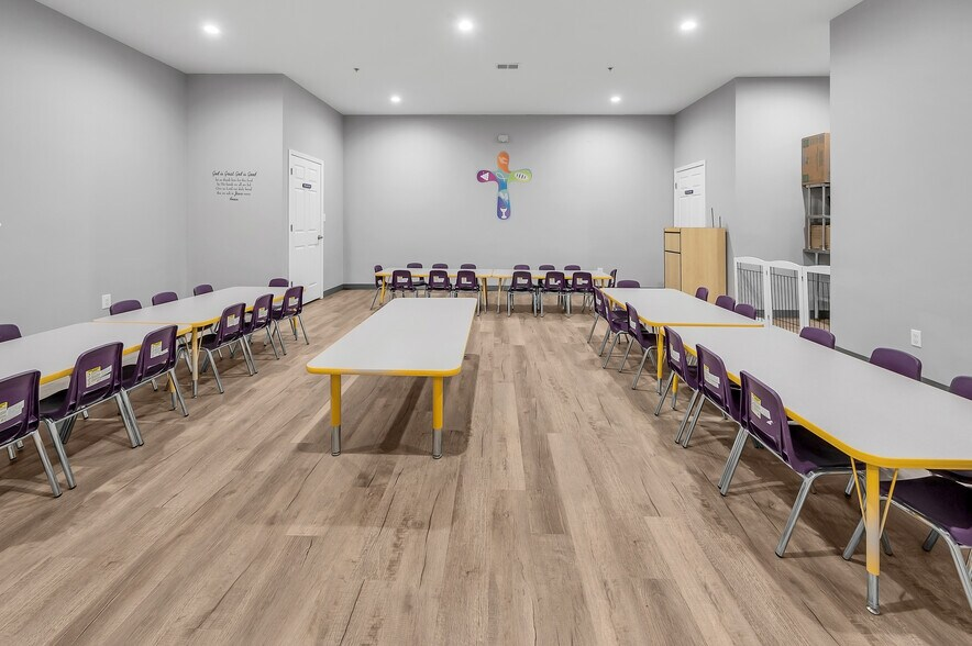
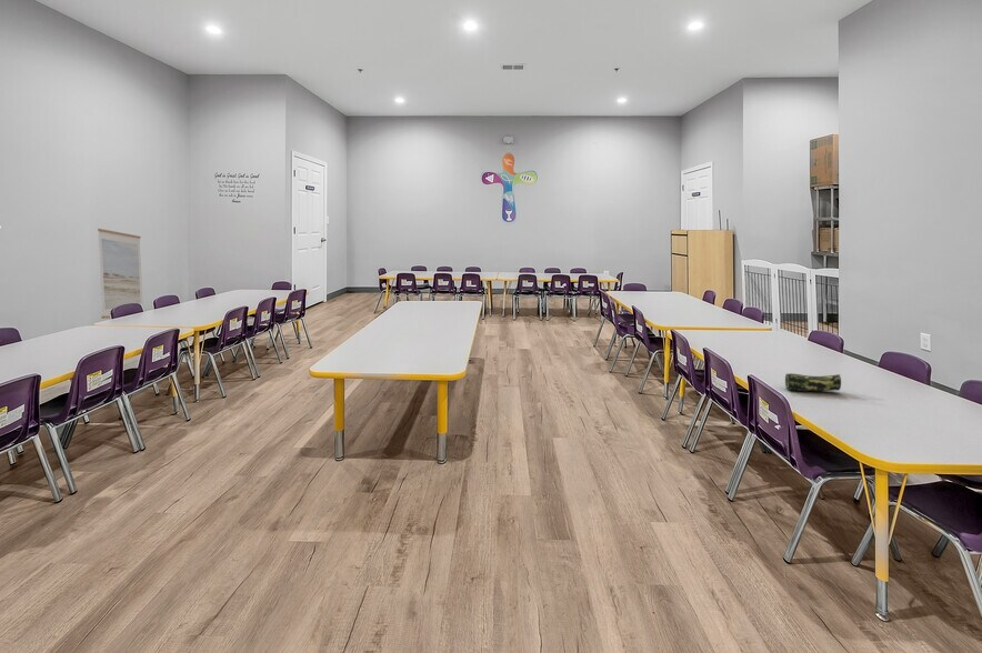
+ wall art (121, 274)
+ pencil case (813, 382)
